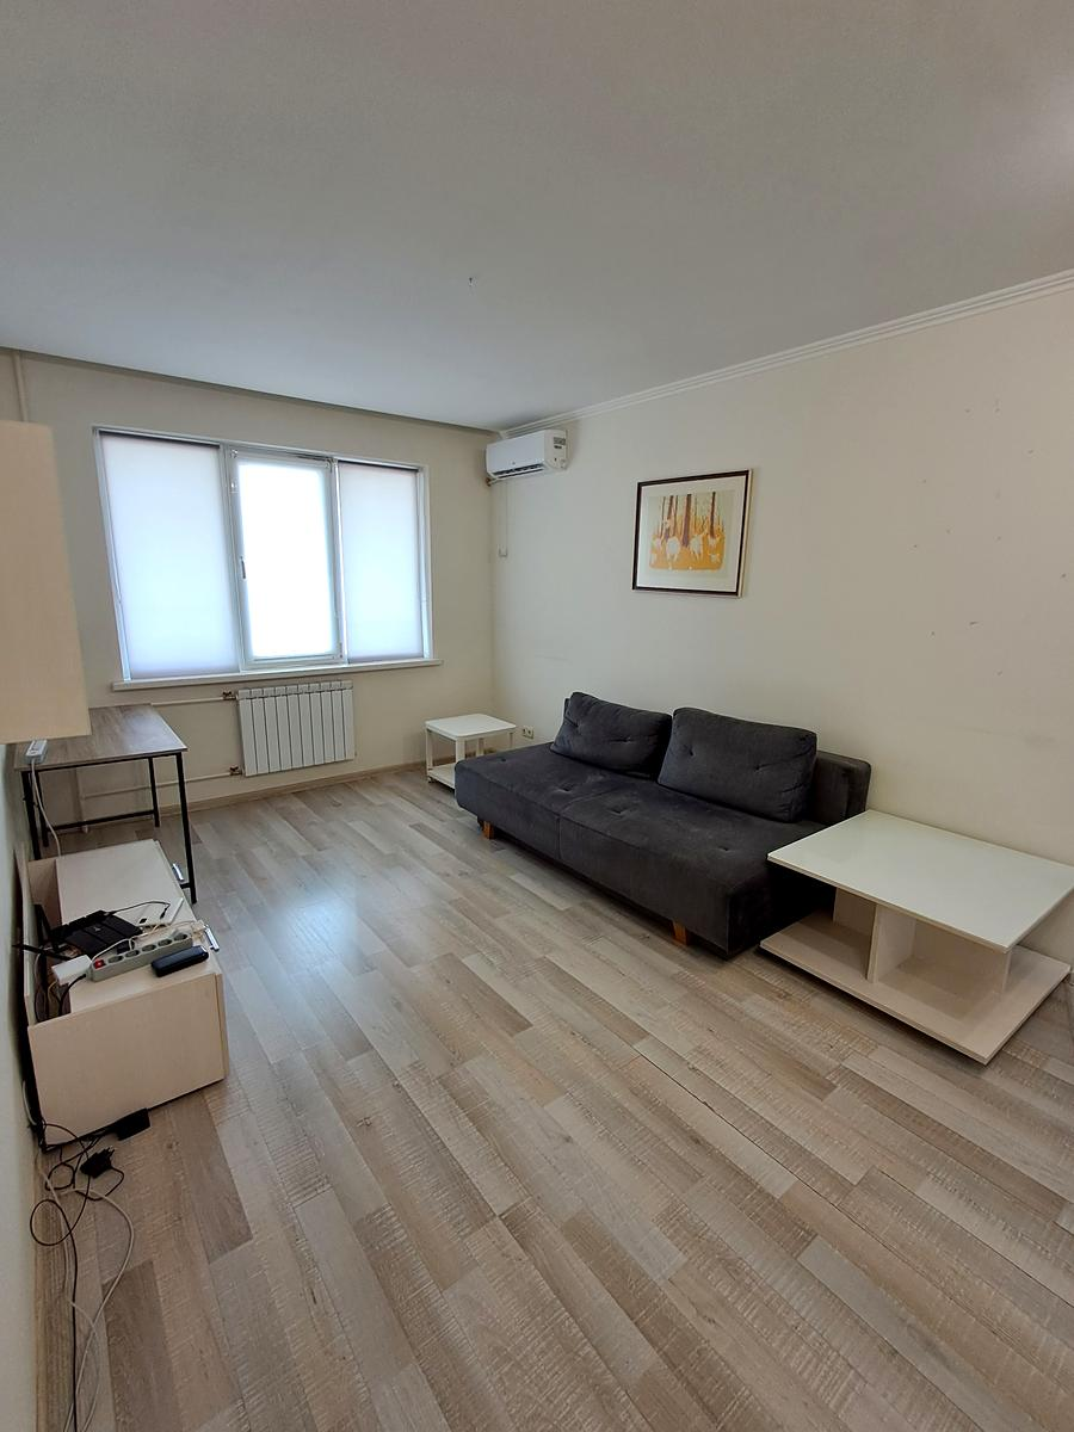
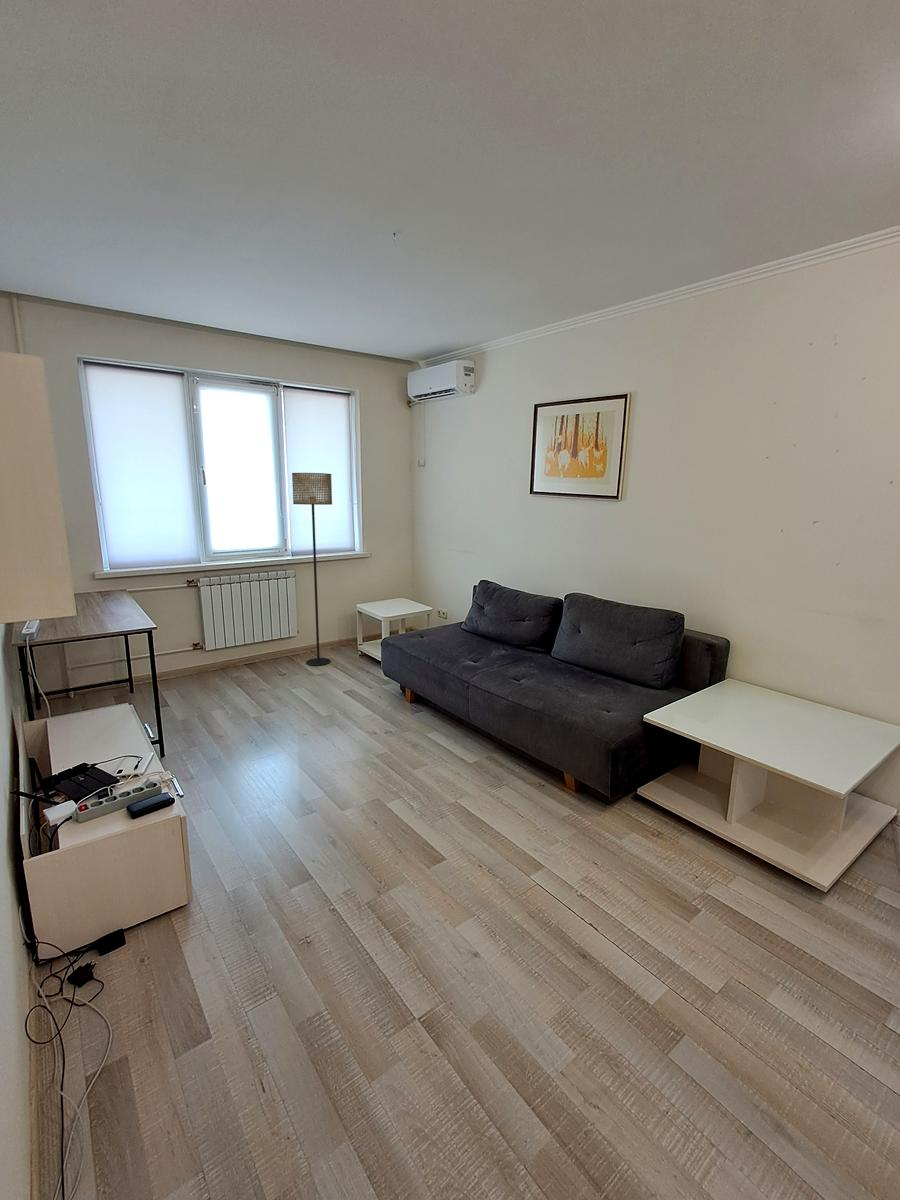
+ floor lamp (315, 571)
